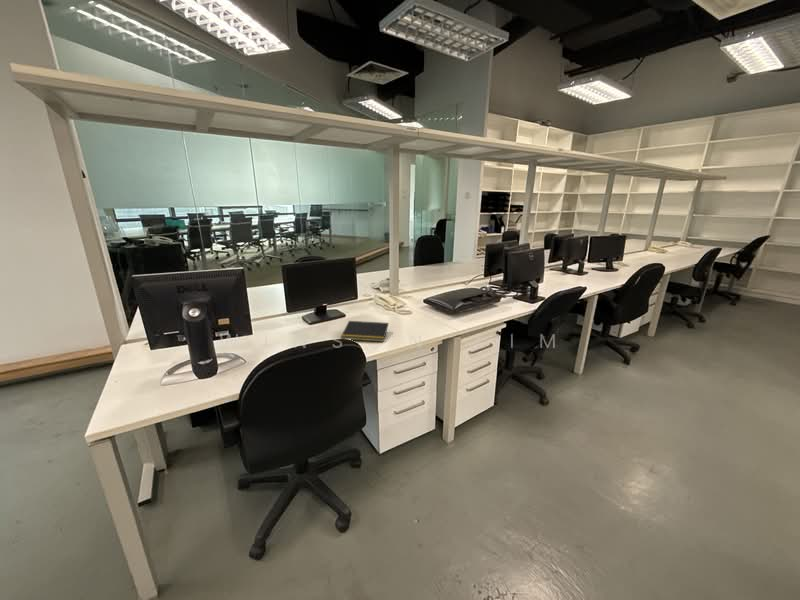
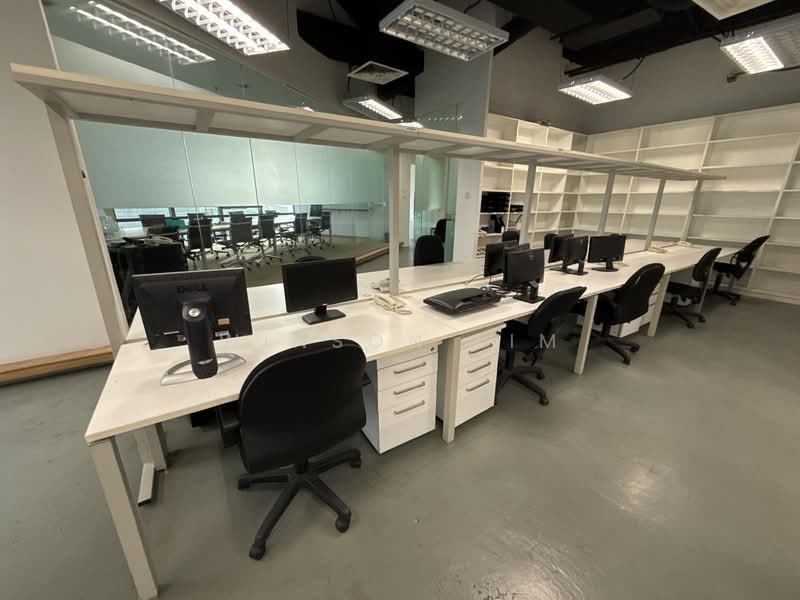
- notepad (365, 330)
